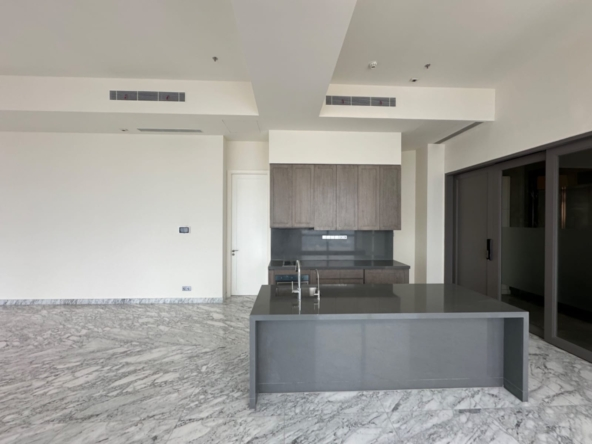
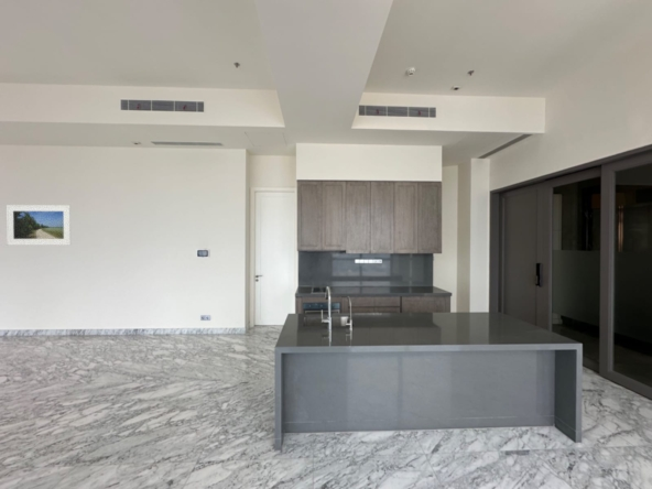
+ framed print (39, 225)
